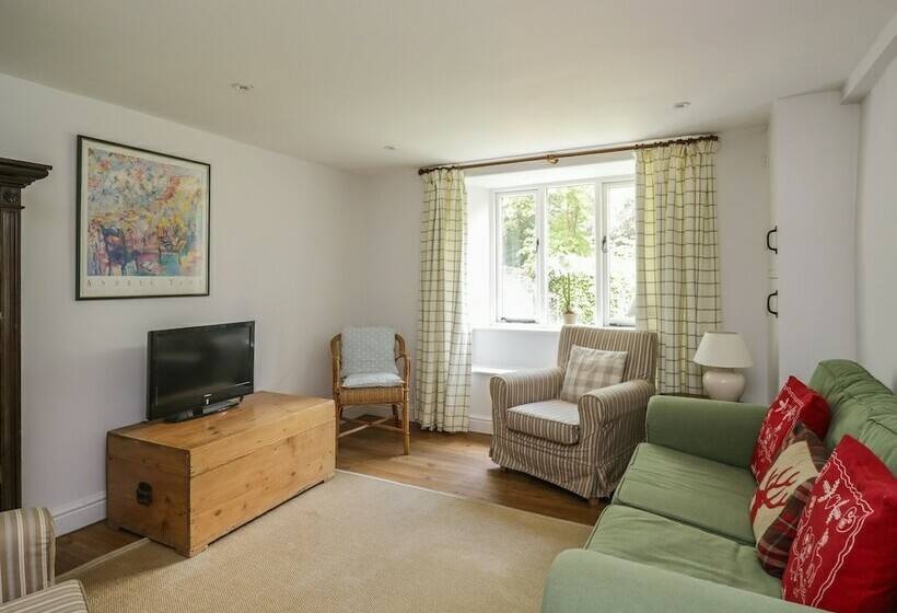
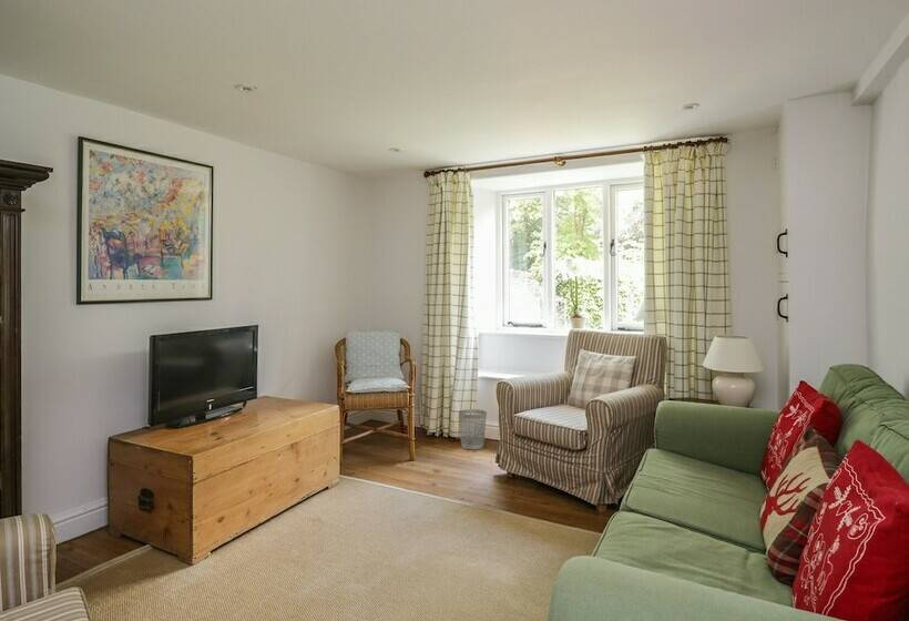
+ wastebasket (472, 429)
